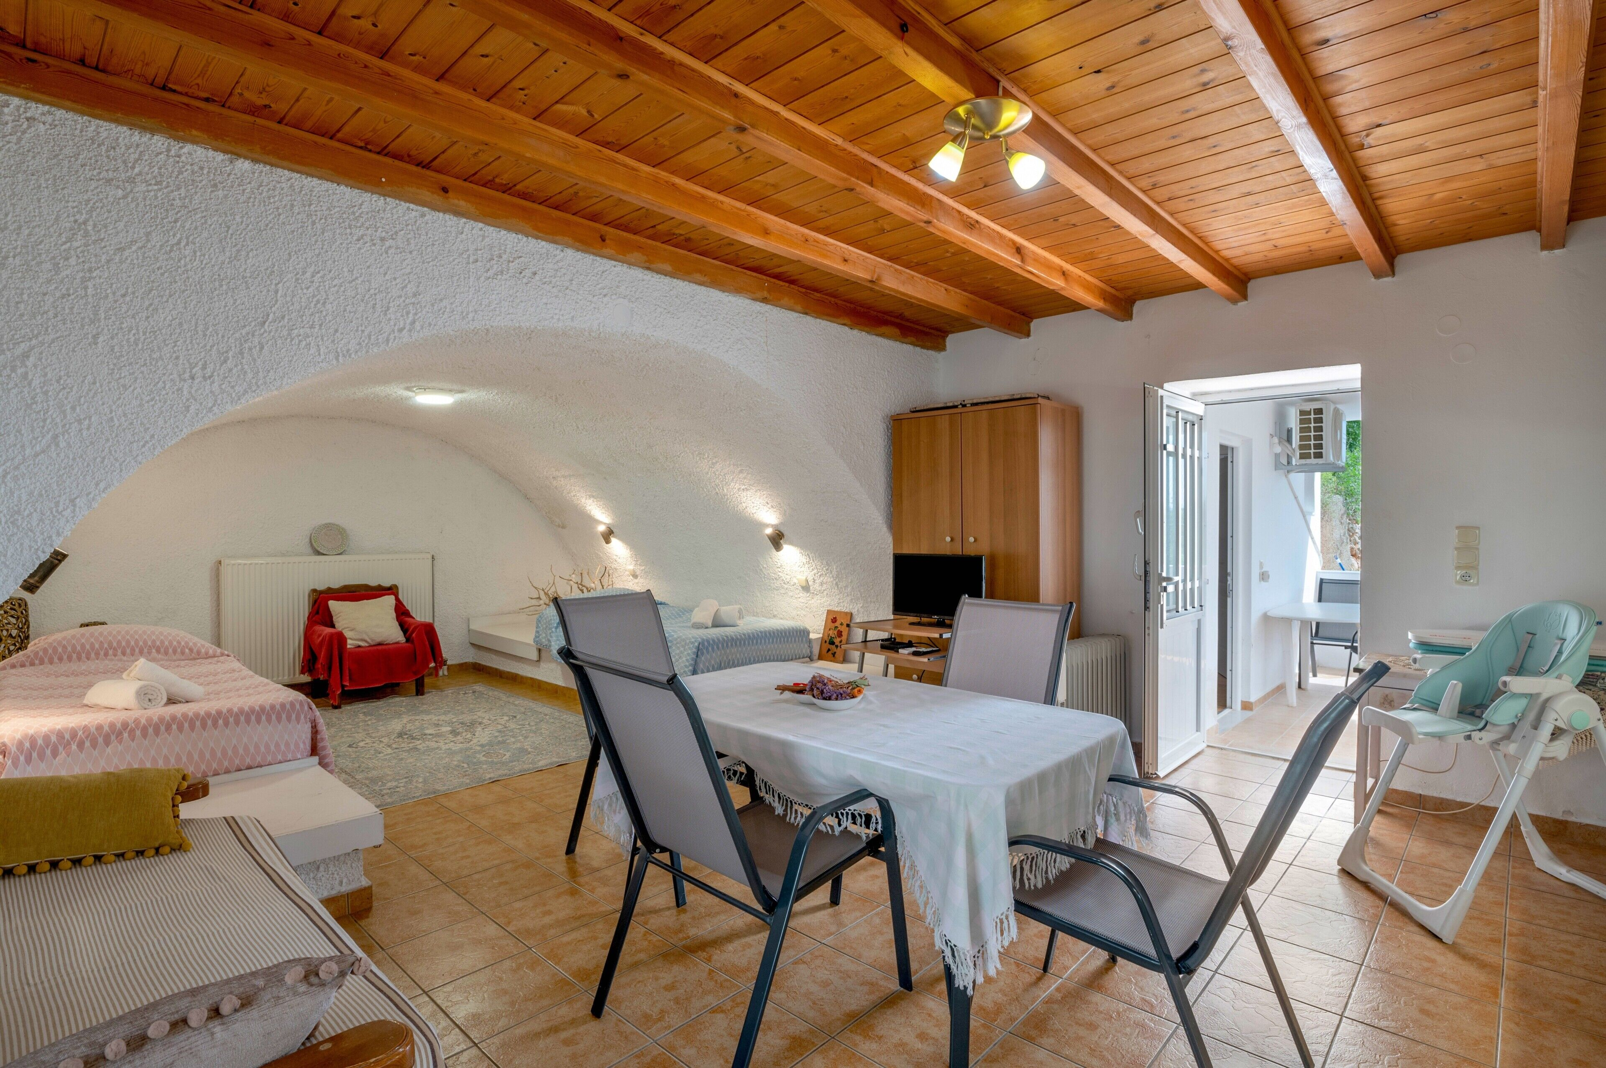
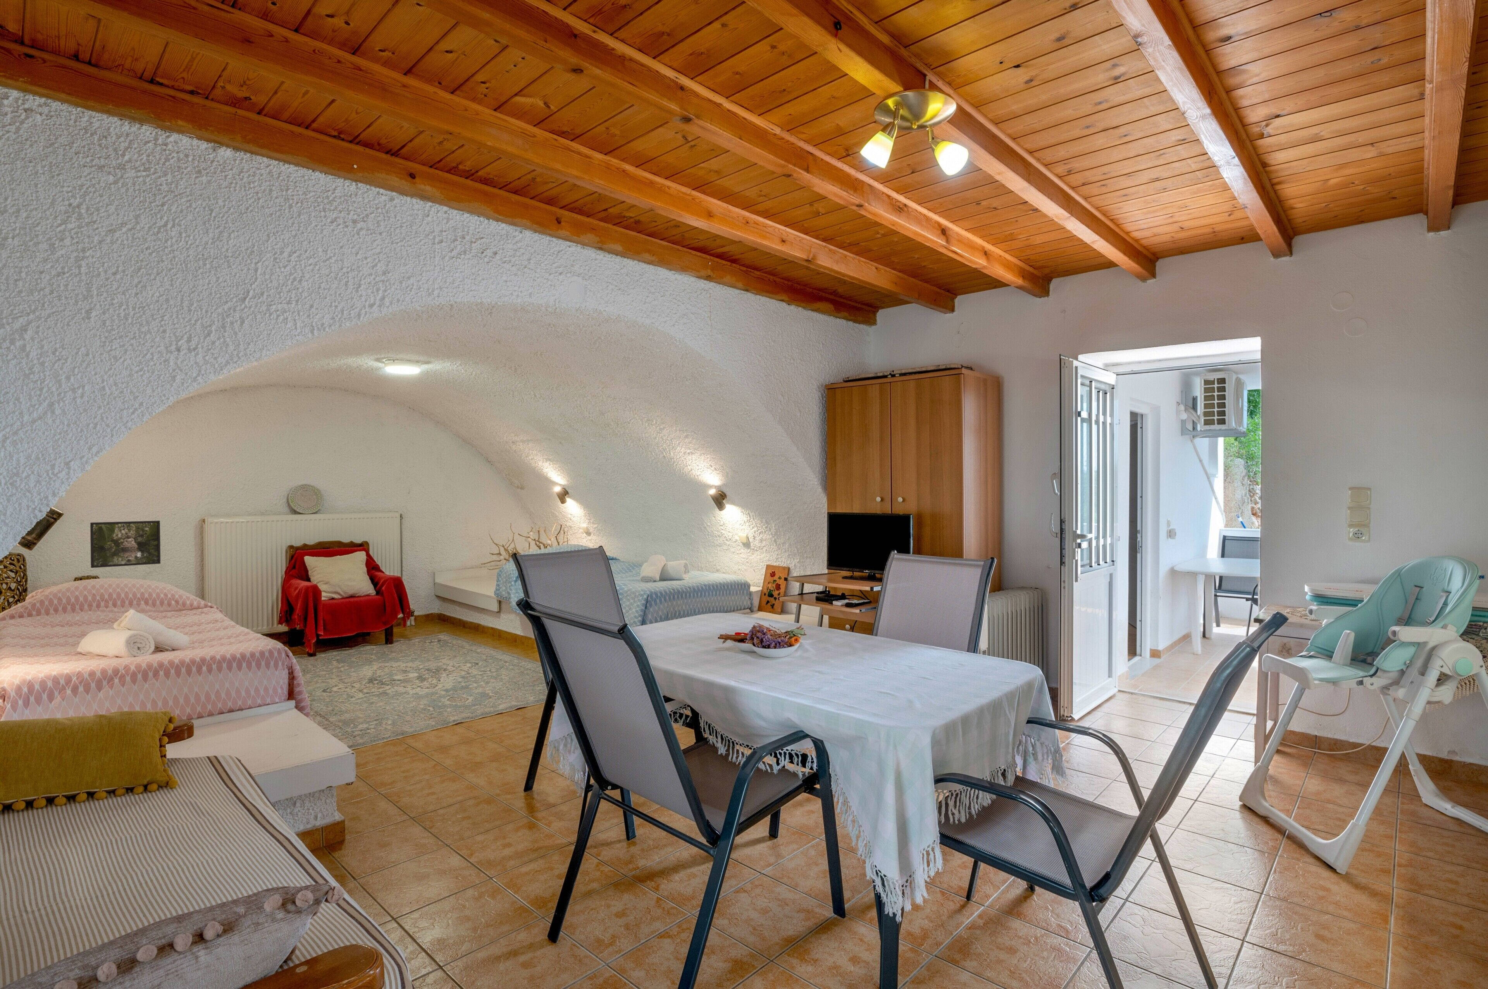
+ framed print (126, 543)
